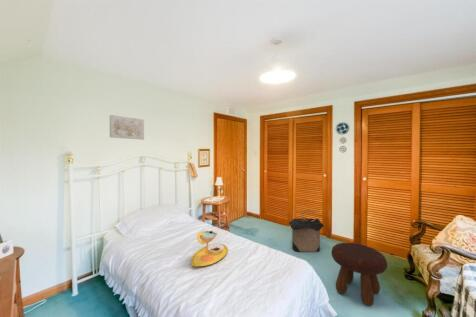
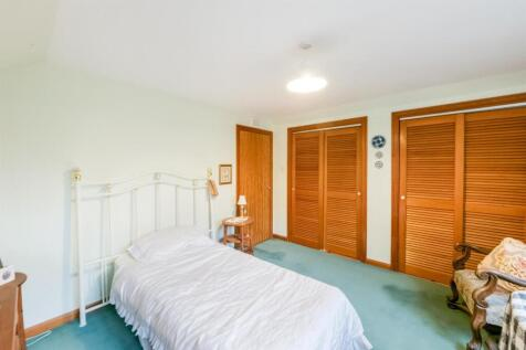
- wall art (127, 128)
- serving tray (209, 241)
- laundry hamper (305, 230)
- footstool (357, 271)
